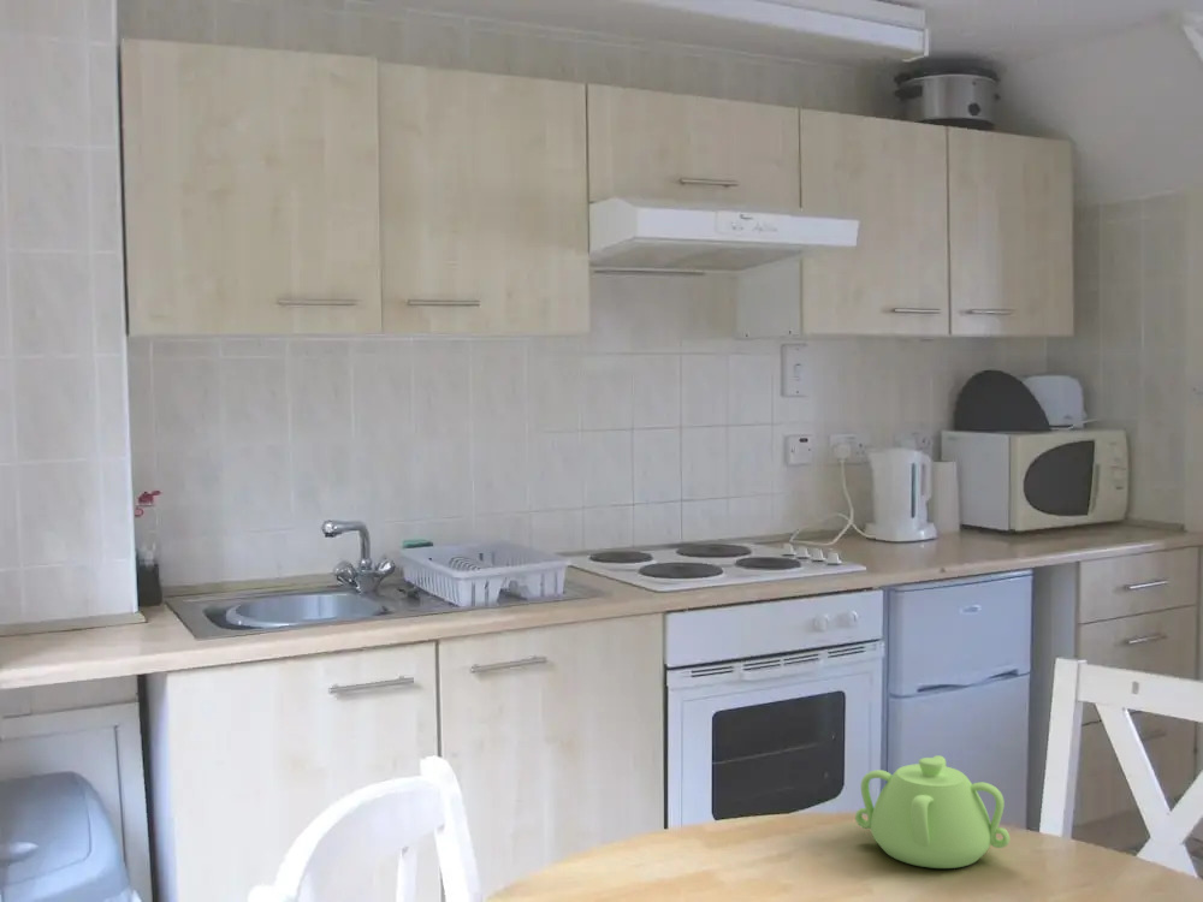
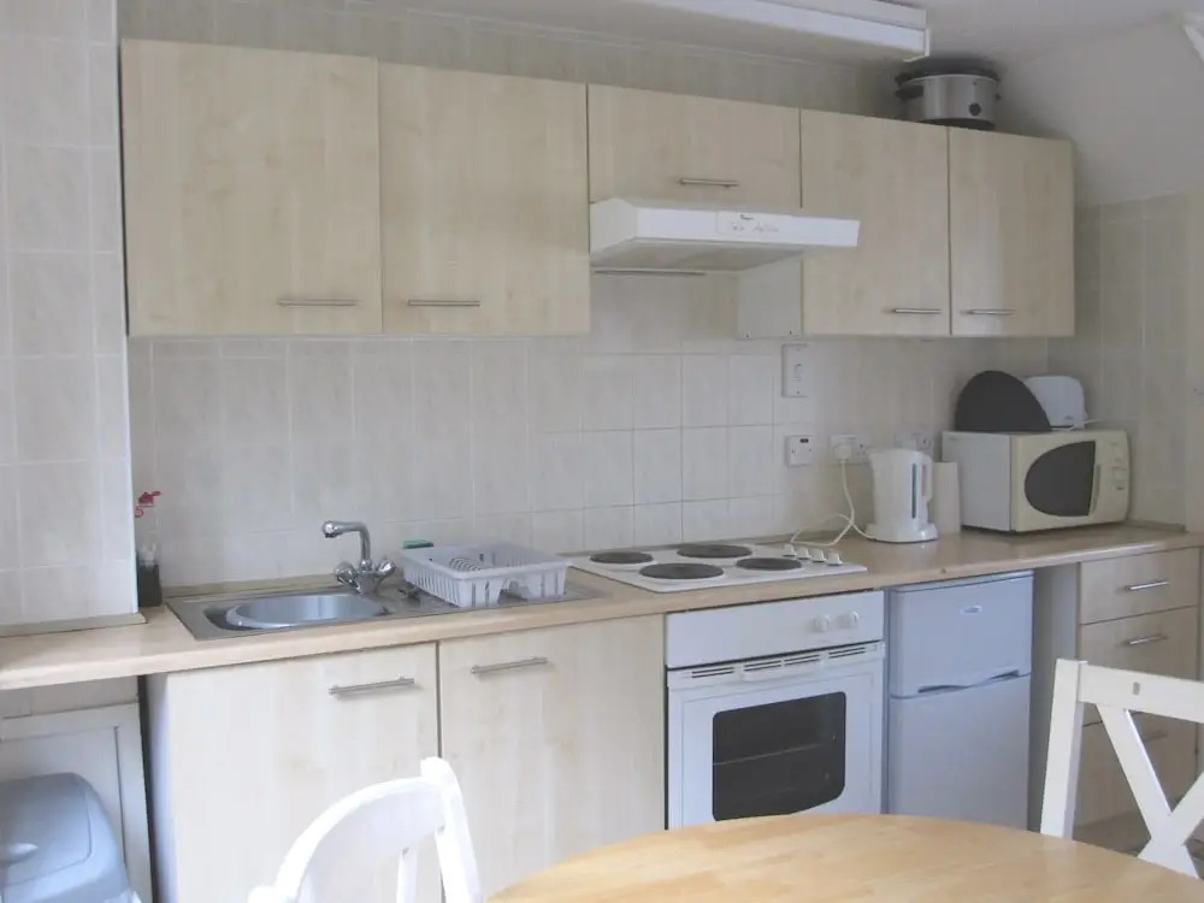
- teapot (930, 805)
